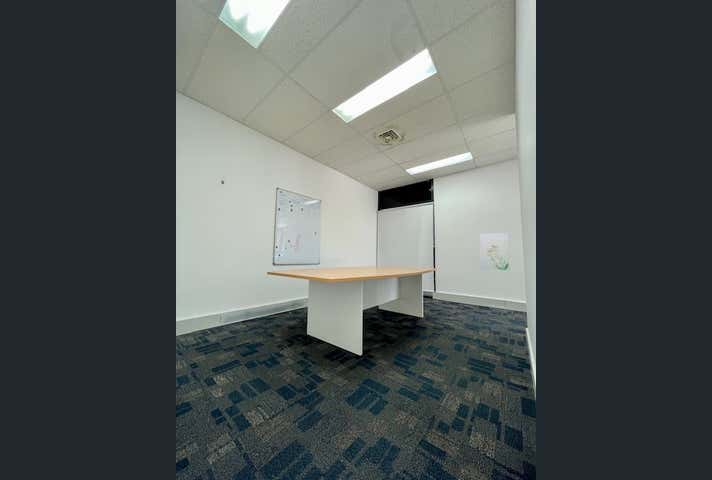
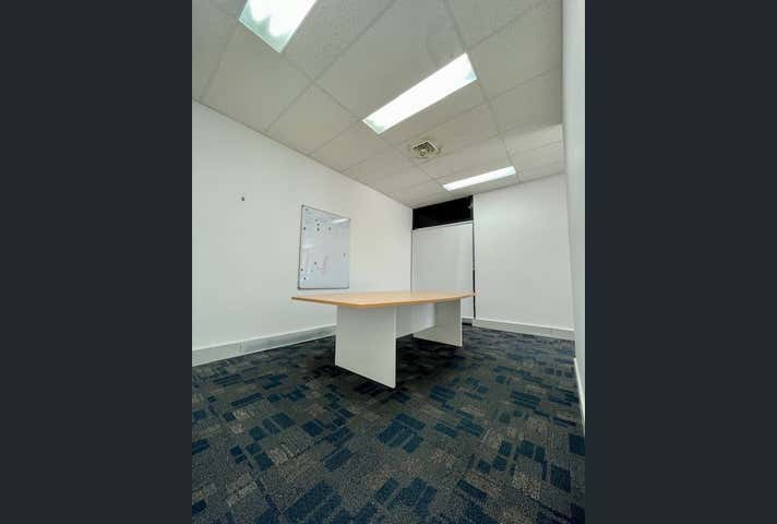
- wall art (494, 251)
